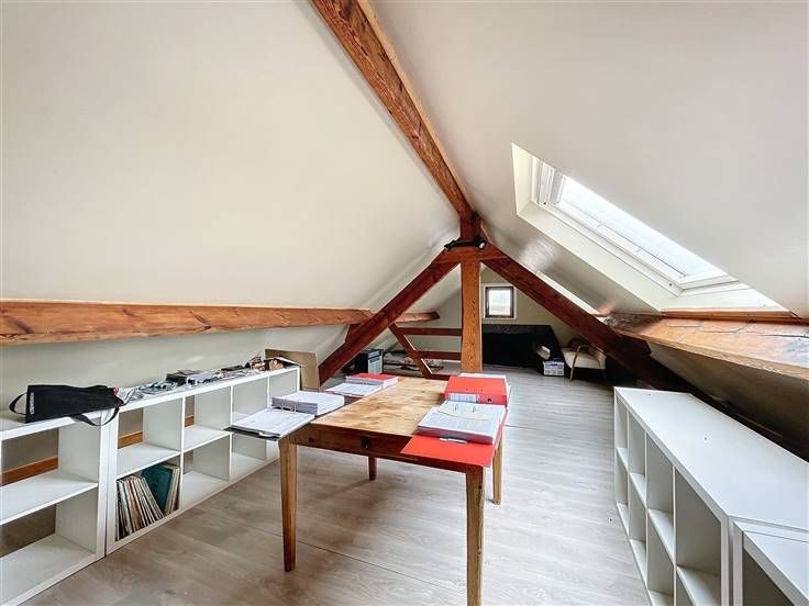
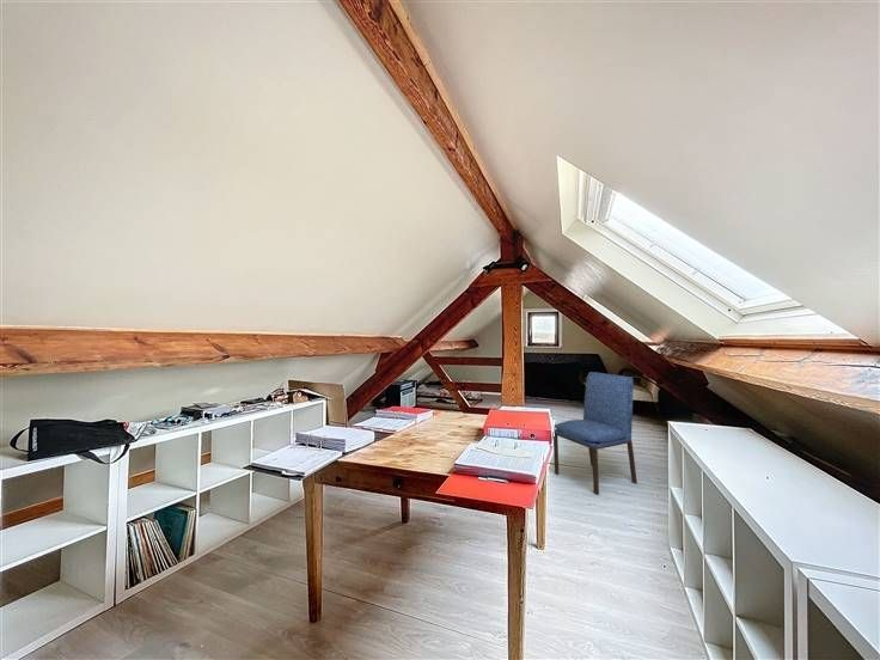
+ dining chair (593, 427)
